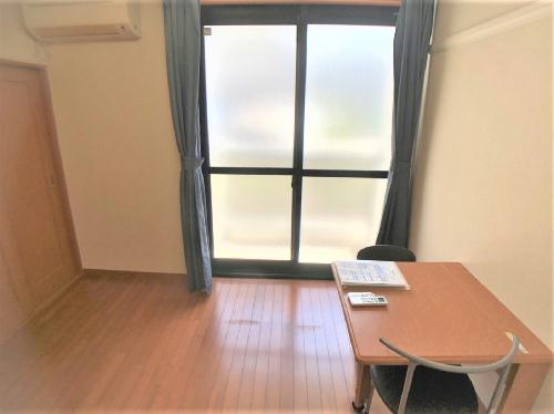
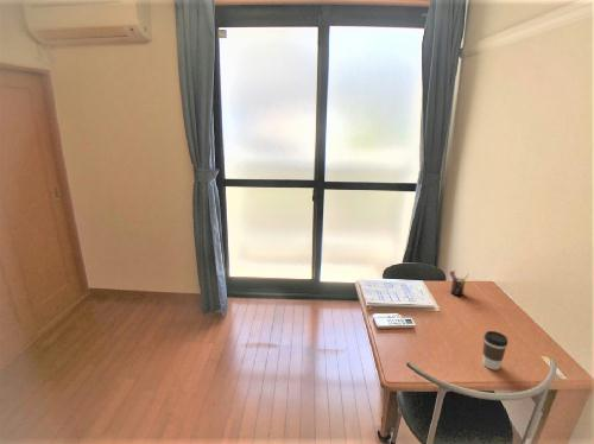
+ pen holder (457, 283)
+ coffee cup (493, 350)
